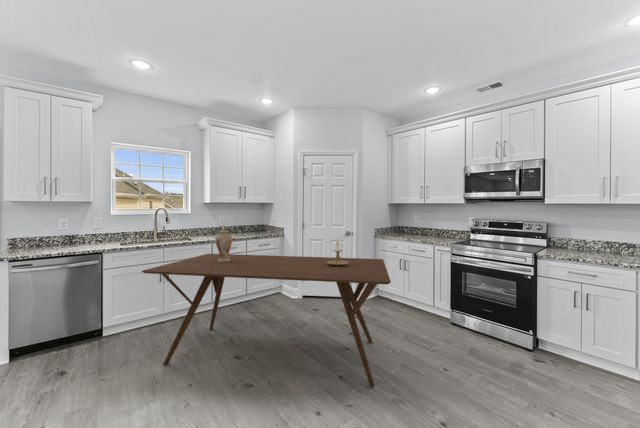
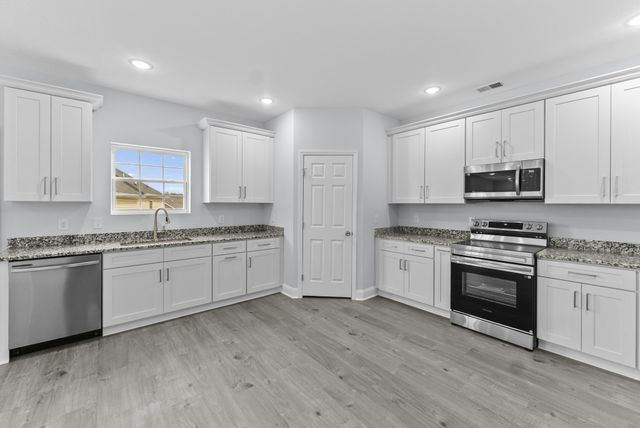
- vase (223, 245)
- candle holder (337, 251)
- dining table (280, 279)
